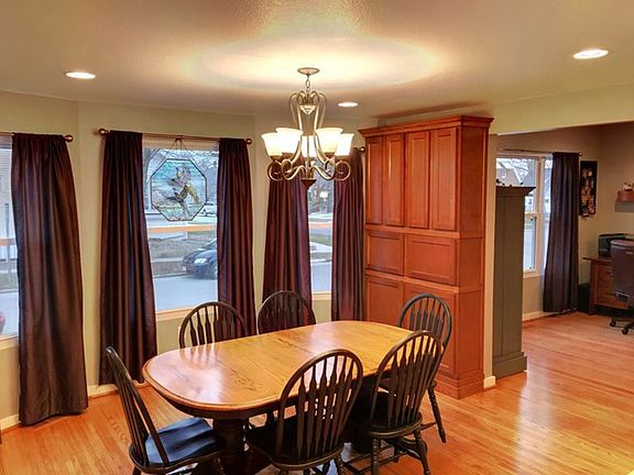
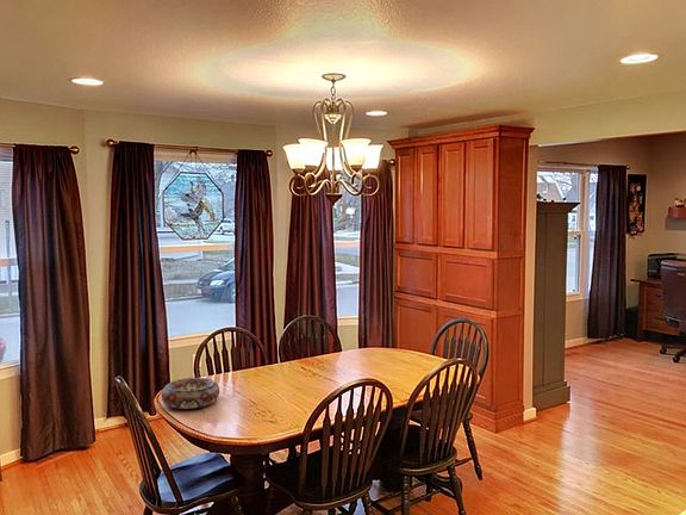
+ decorative bowl (191, 392)
